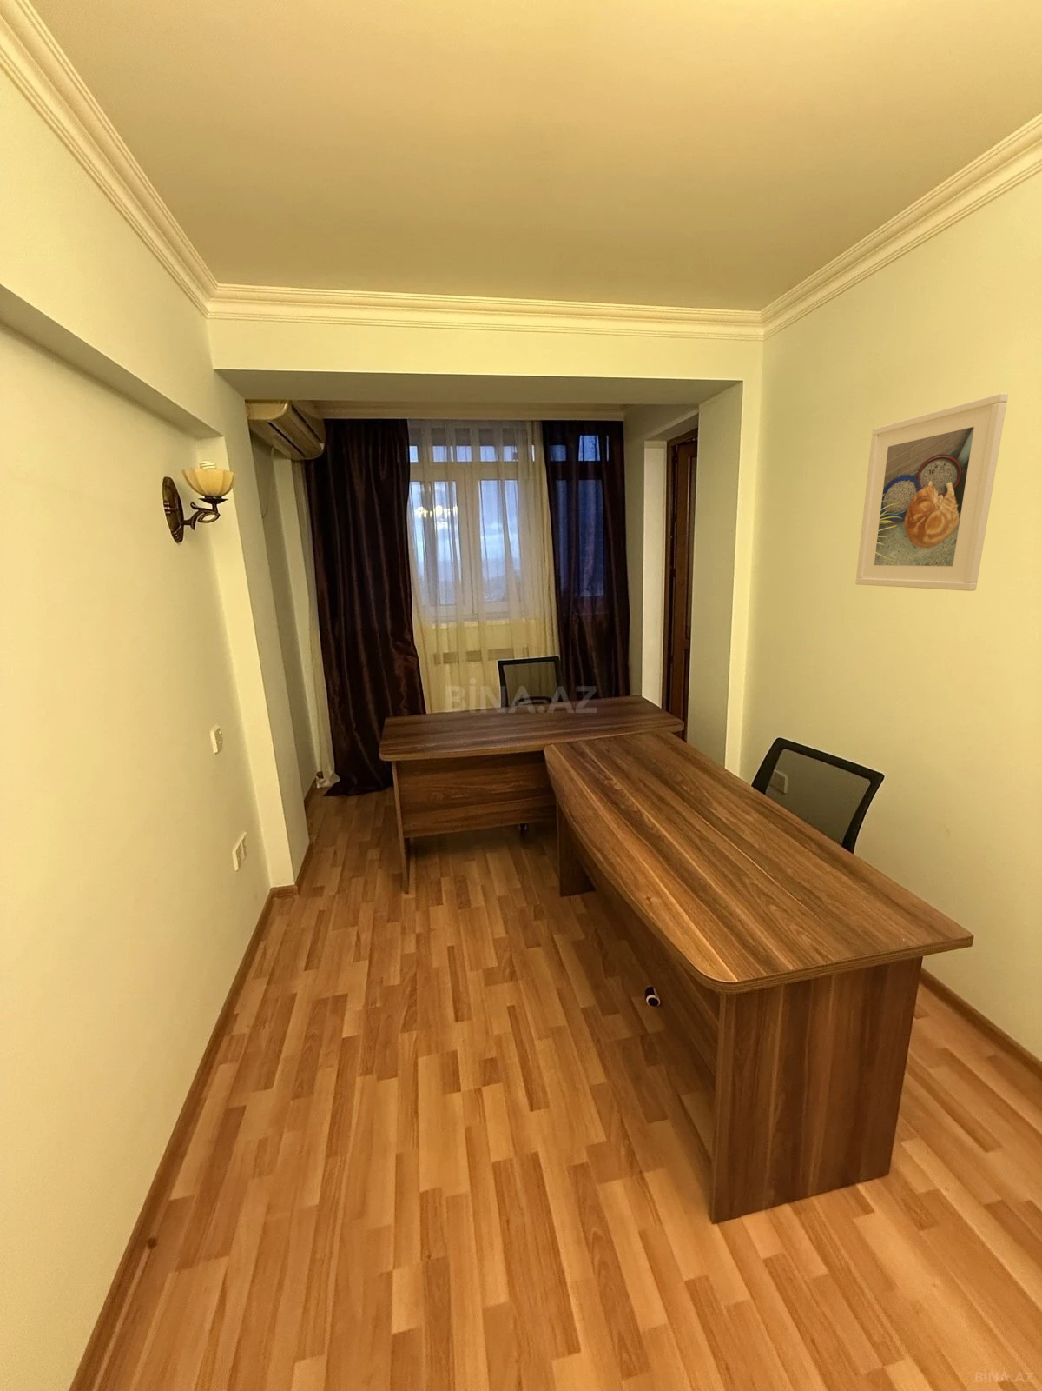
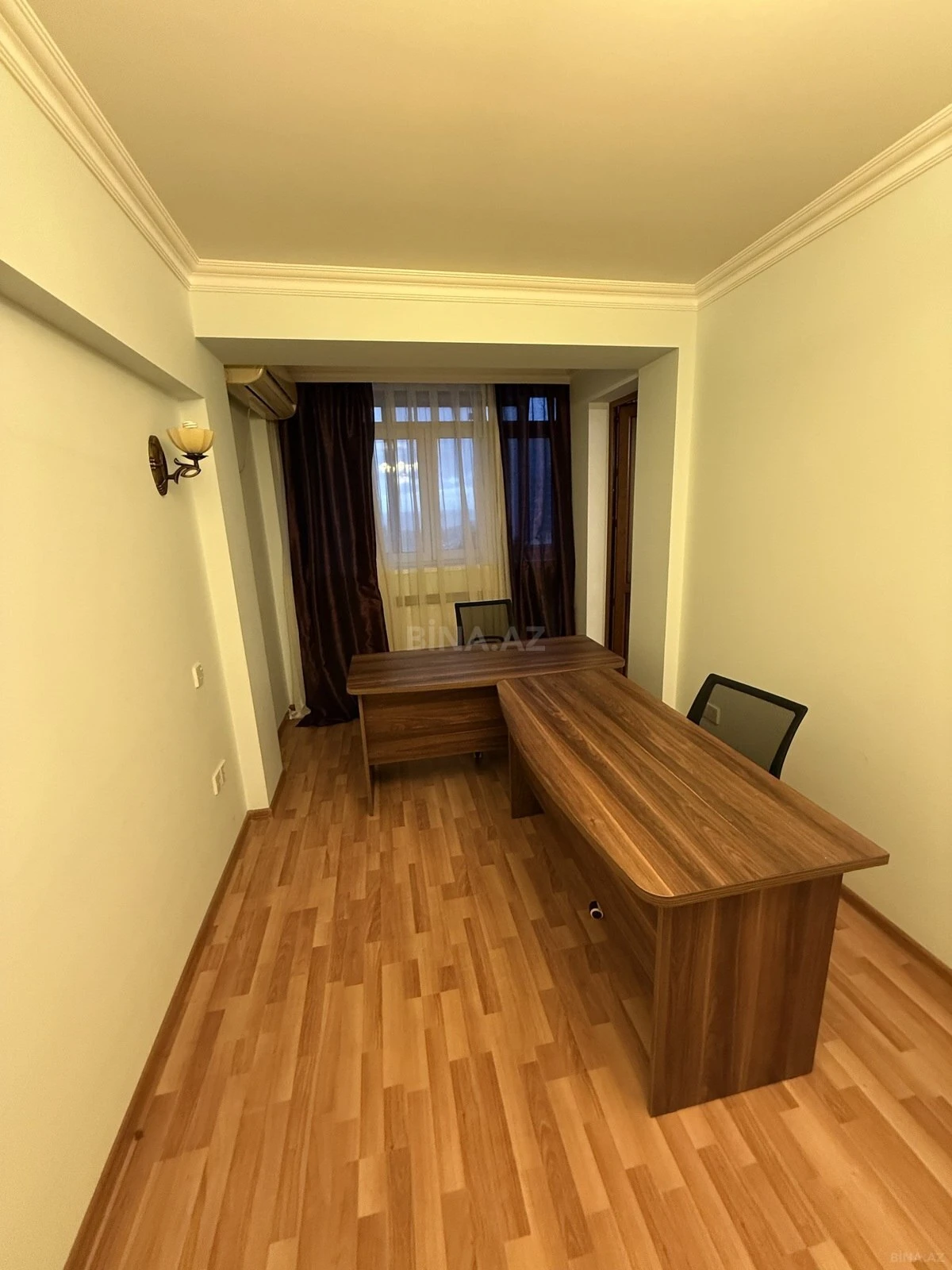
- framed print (919, 503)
